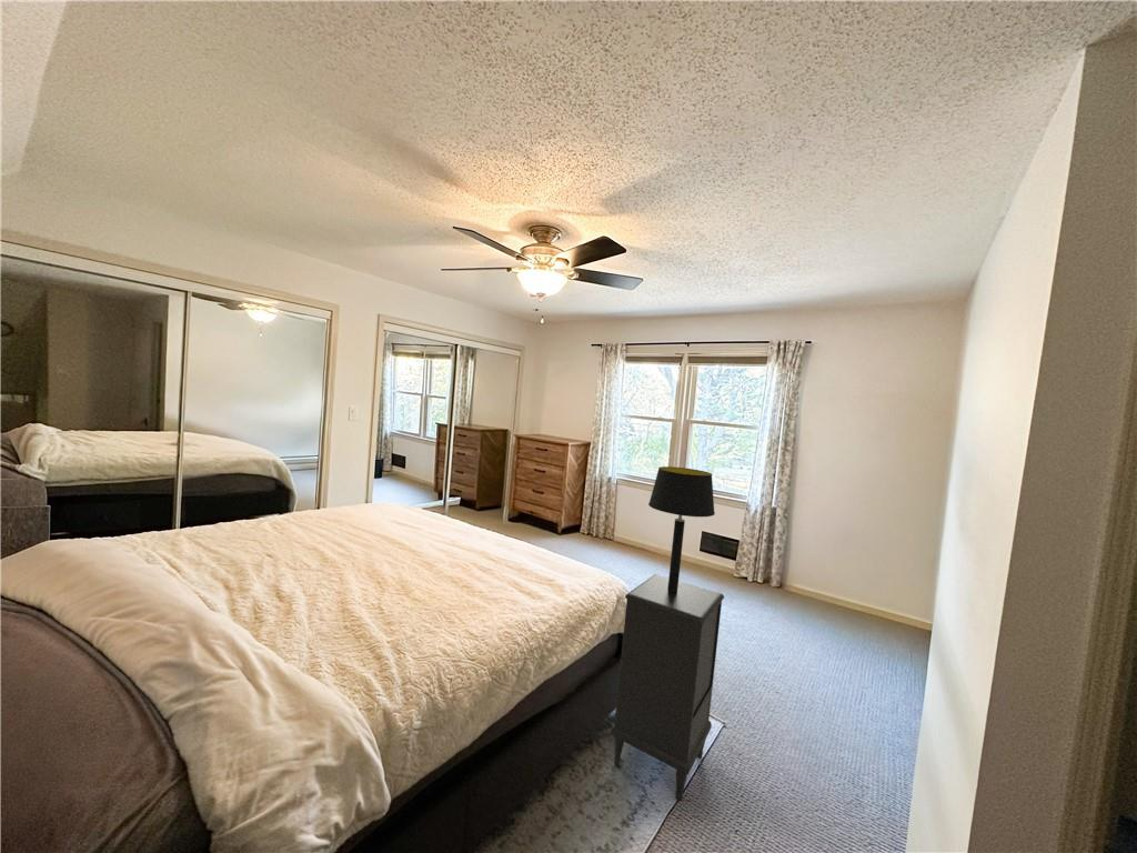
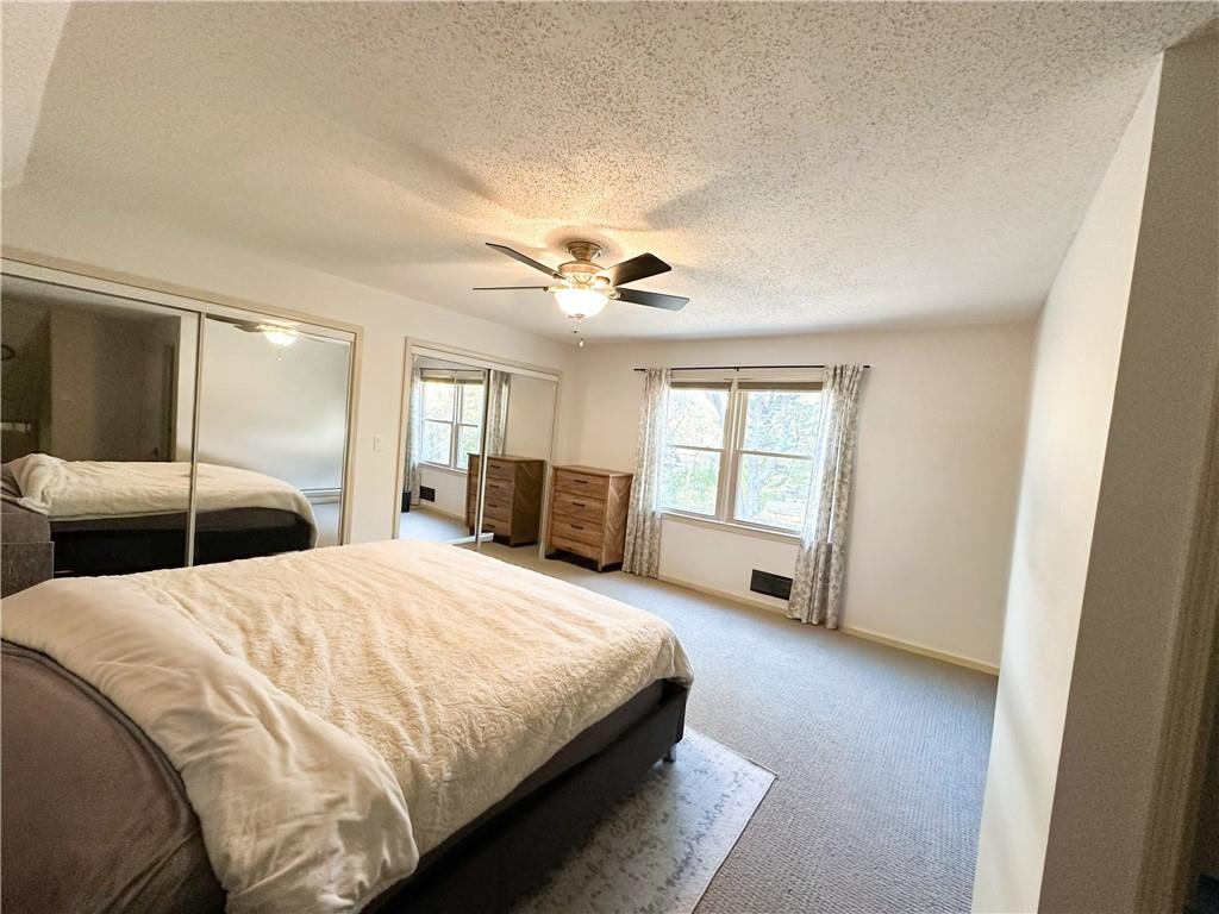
- table lamp (678, 531)
- nightstand (667, 676)
